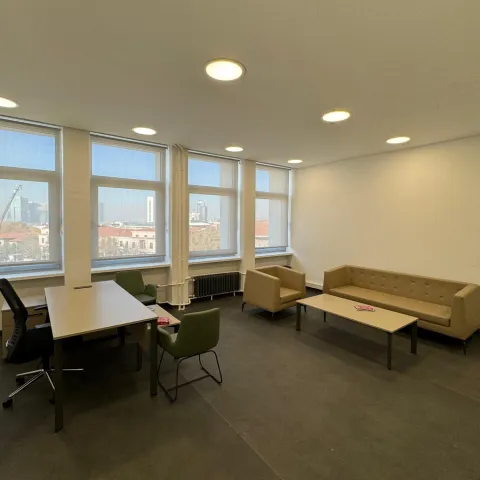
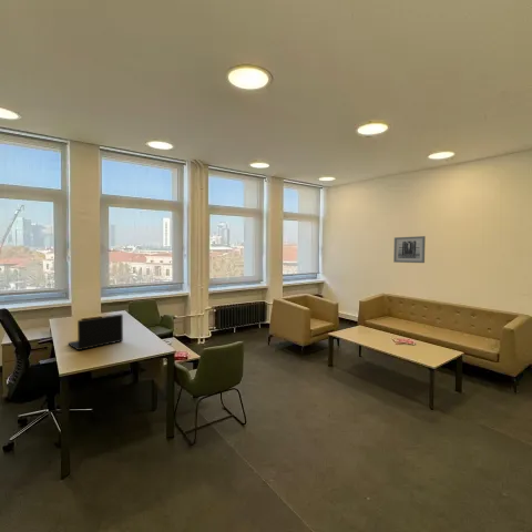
+ wall art (408, 249)
+ laptop (95, 328)
